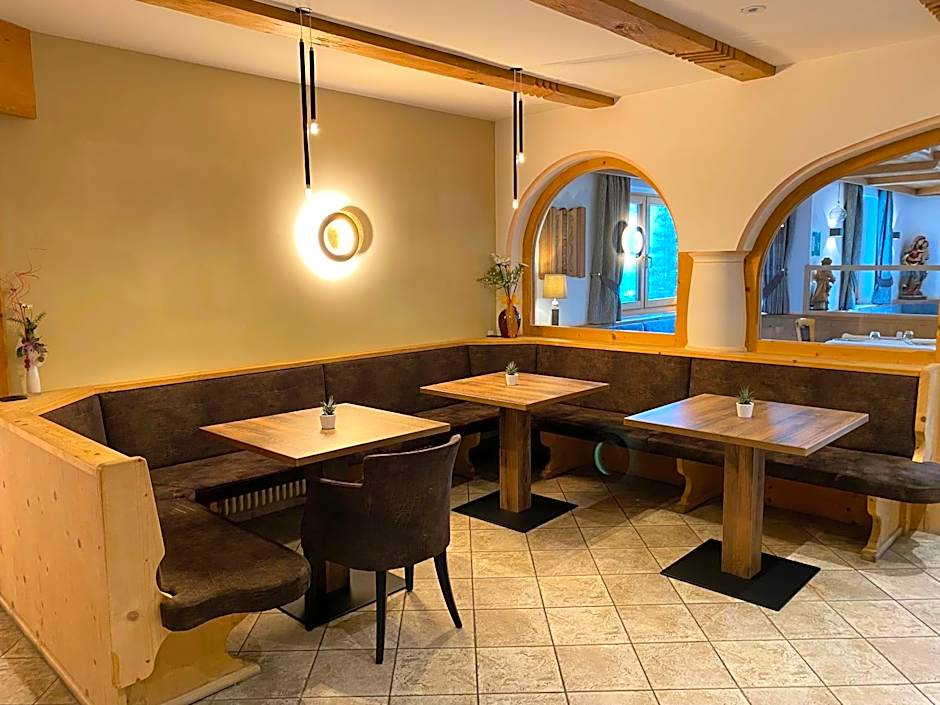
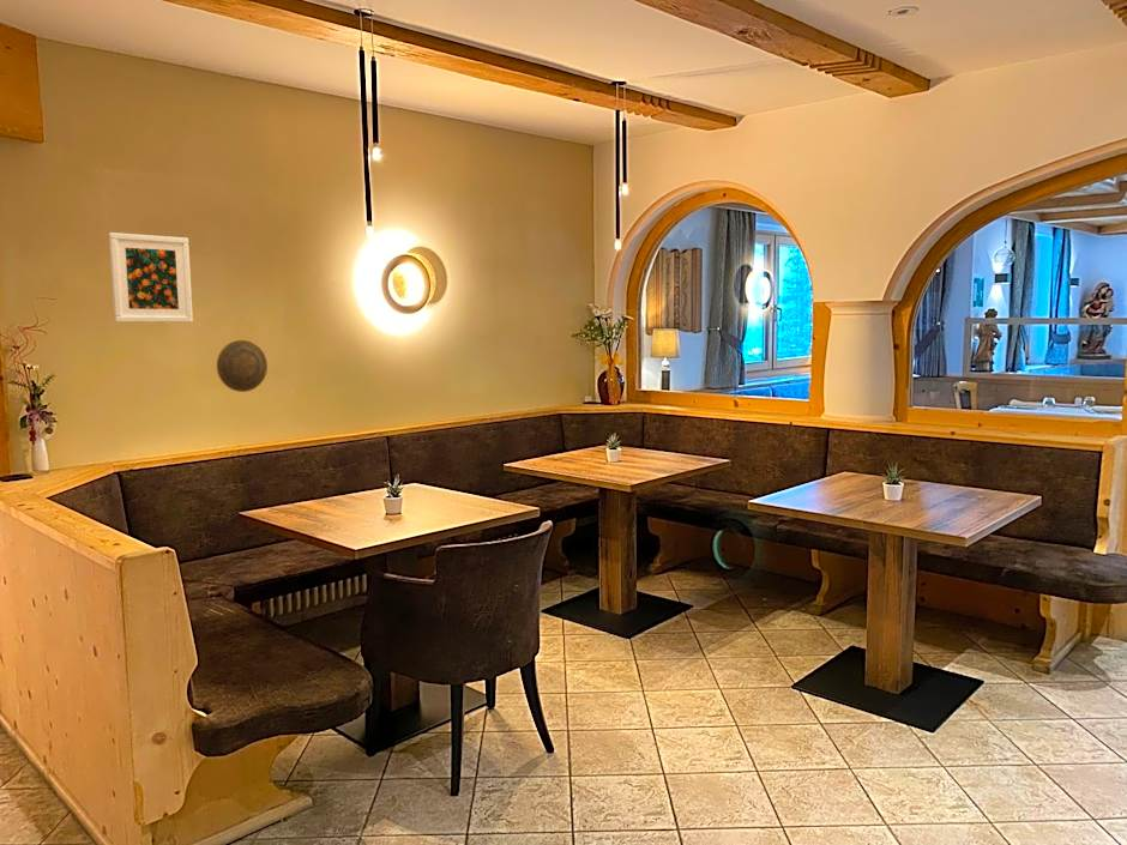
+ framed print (151, 278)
+ decorative plate (243, 366)
